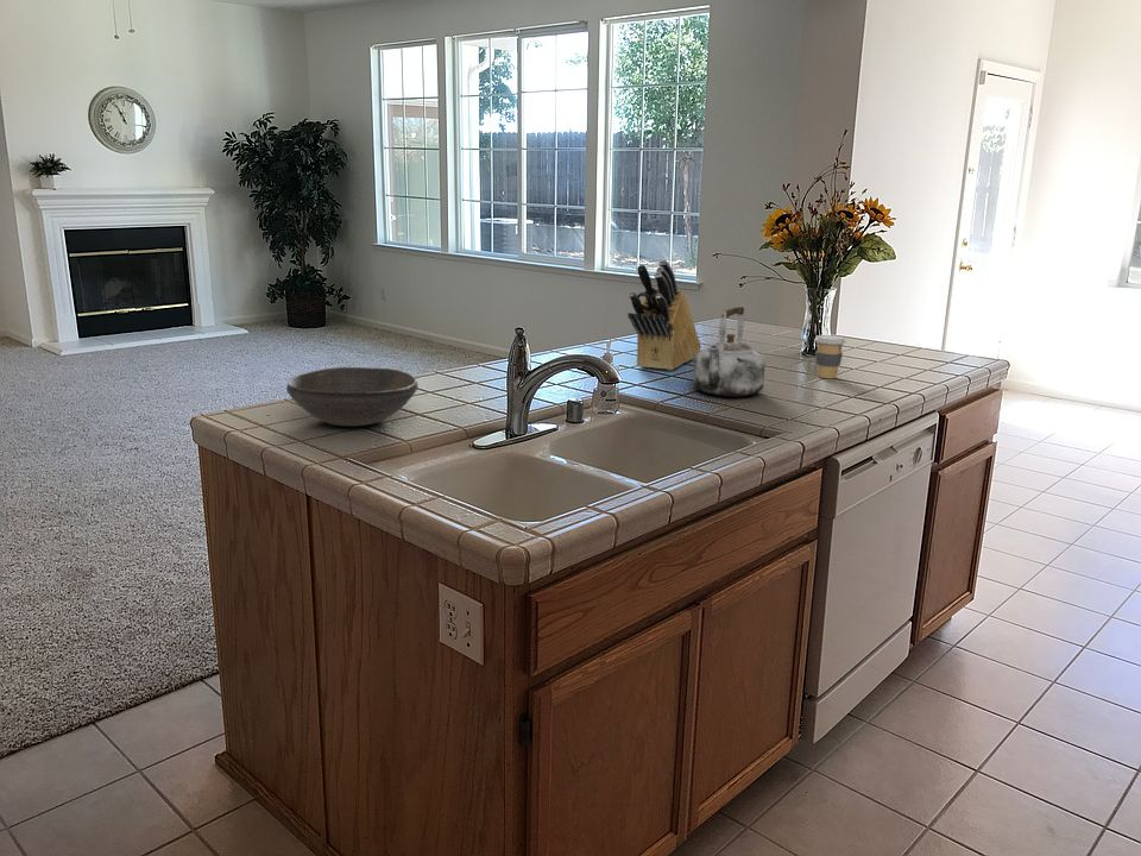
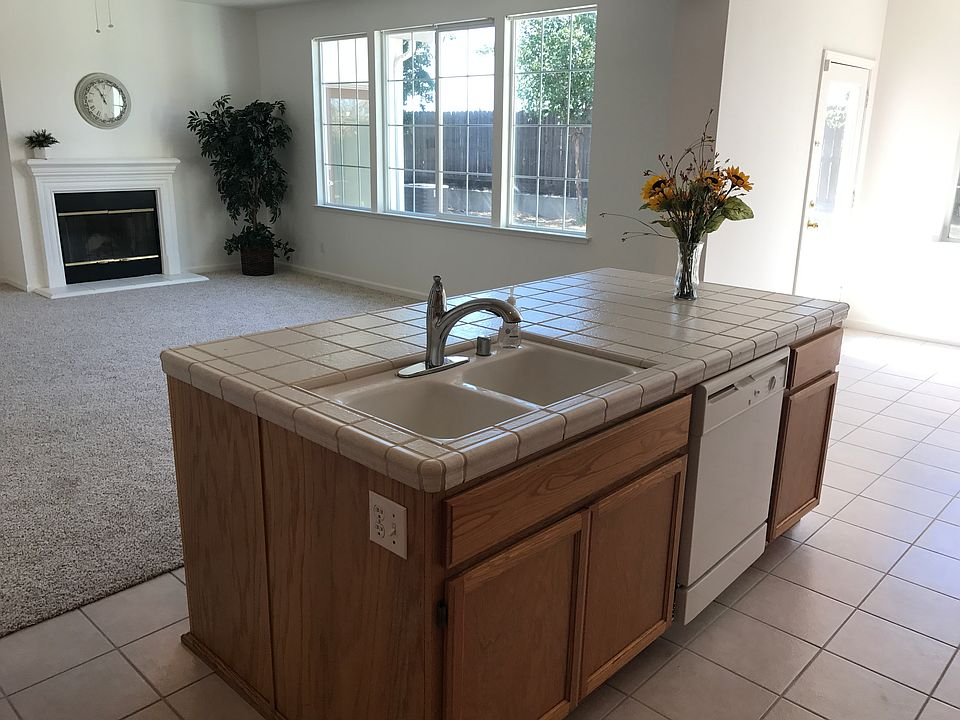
- knife block (666, 311)
- coffee cup (828, 357)
- kettle (726, 351)
- bowl (353, 399)
